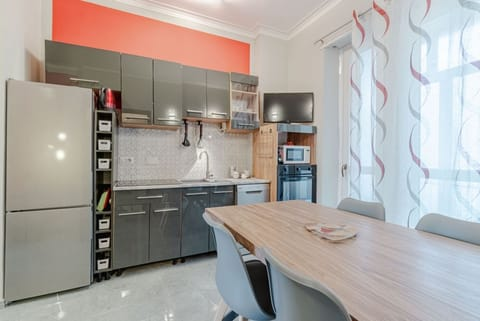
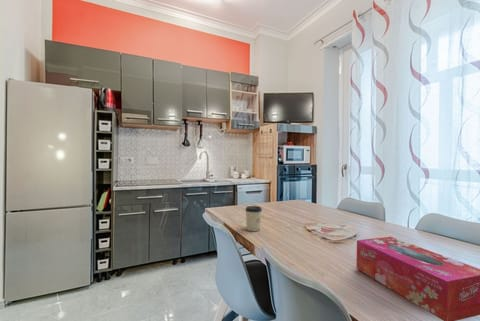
+ tissue box (412, 270)
+ cup (253, 218)
